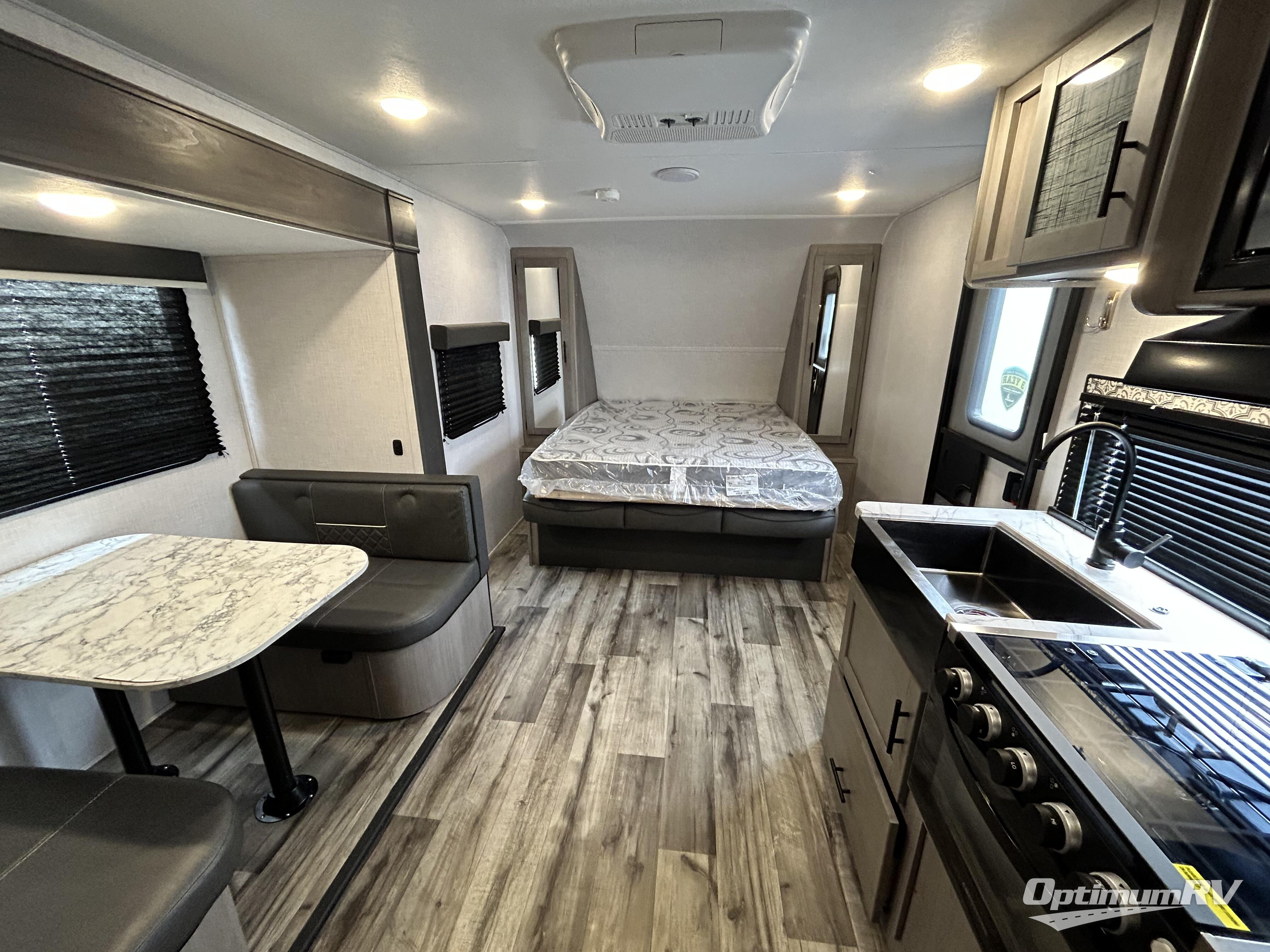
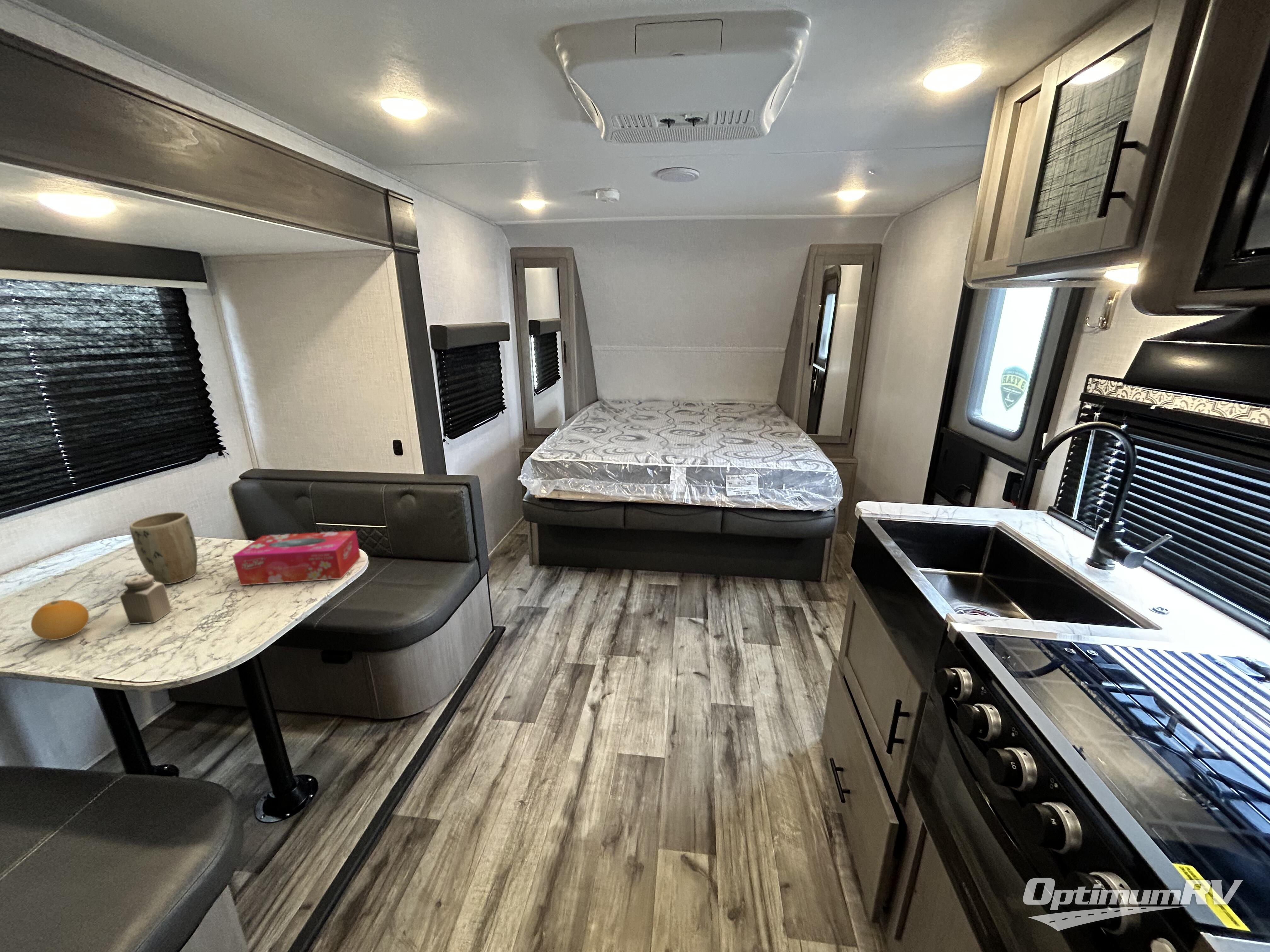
+ salt shaker (145, 598)
+ fruit (60, 619)
+ tissue box (301, 557)
+ plant pot (168, 549)
